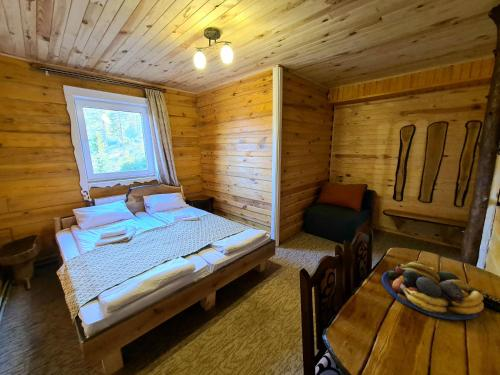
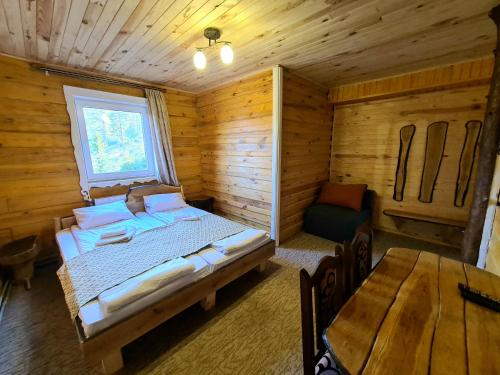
- fruit bowl (426, 279)
